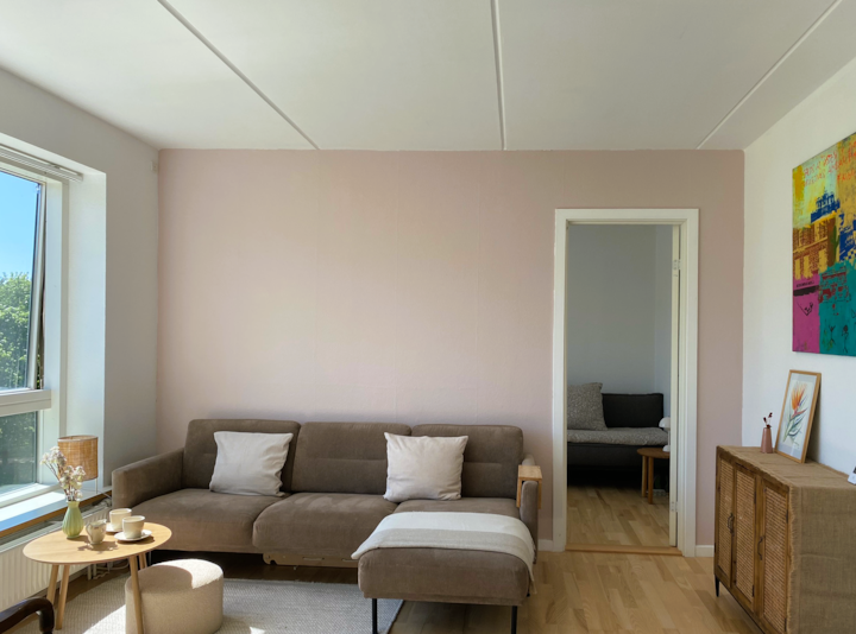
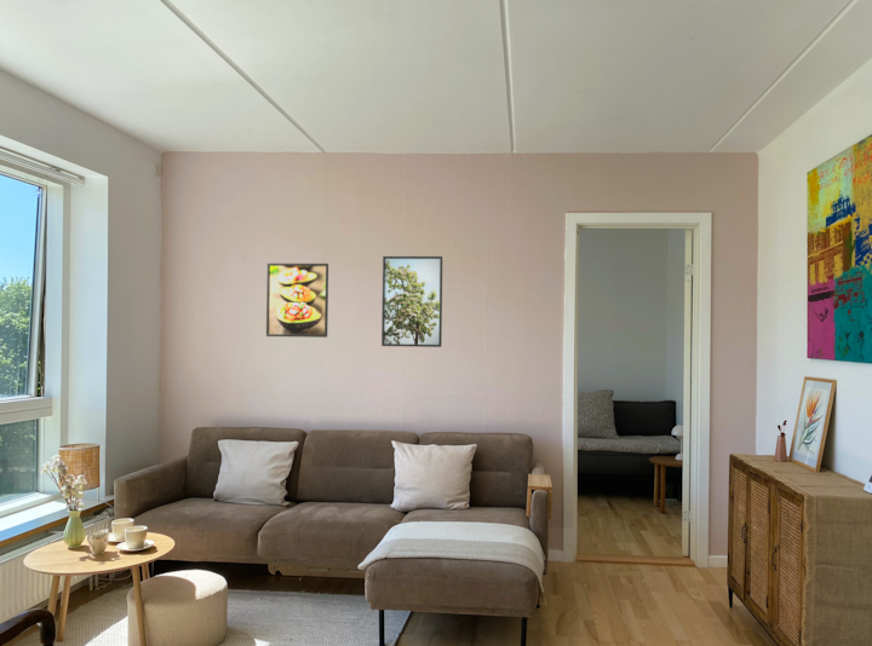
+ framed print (297, 300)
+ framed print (412, 301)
